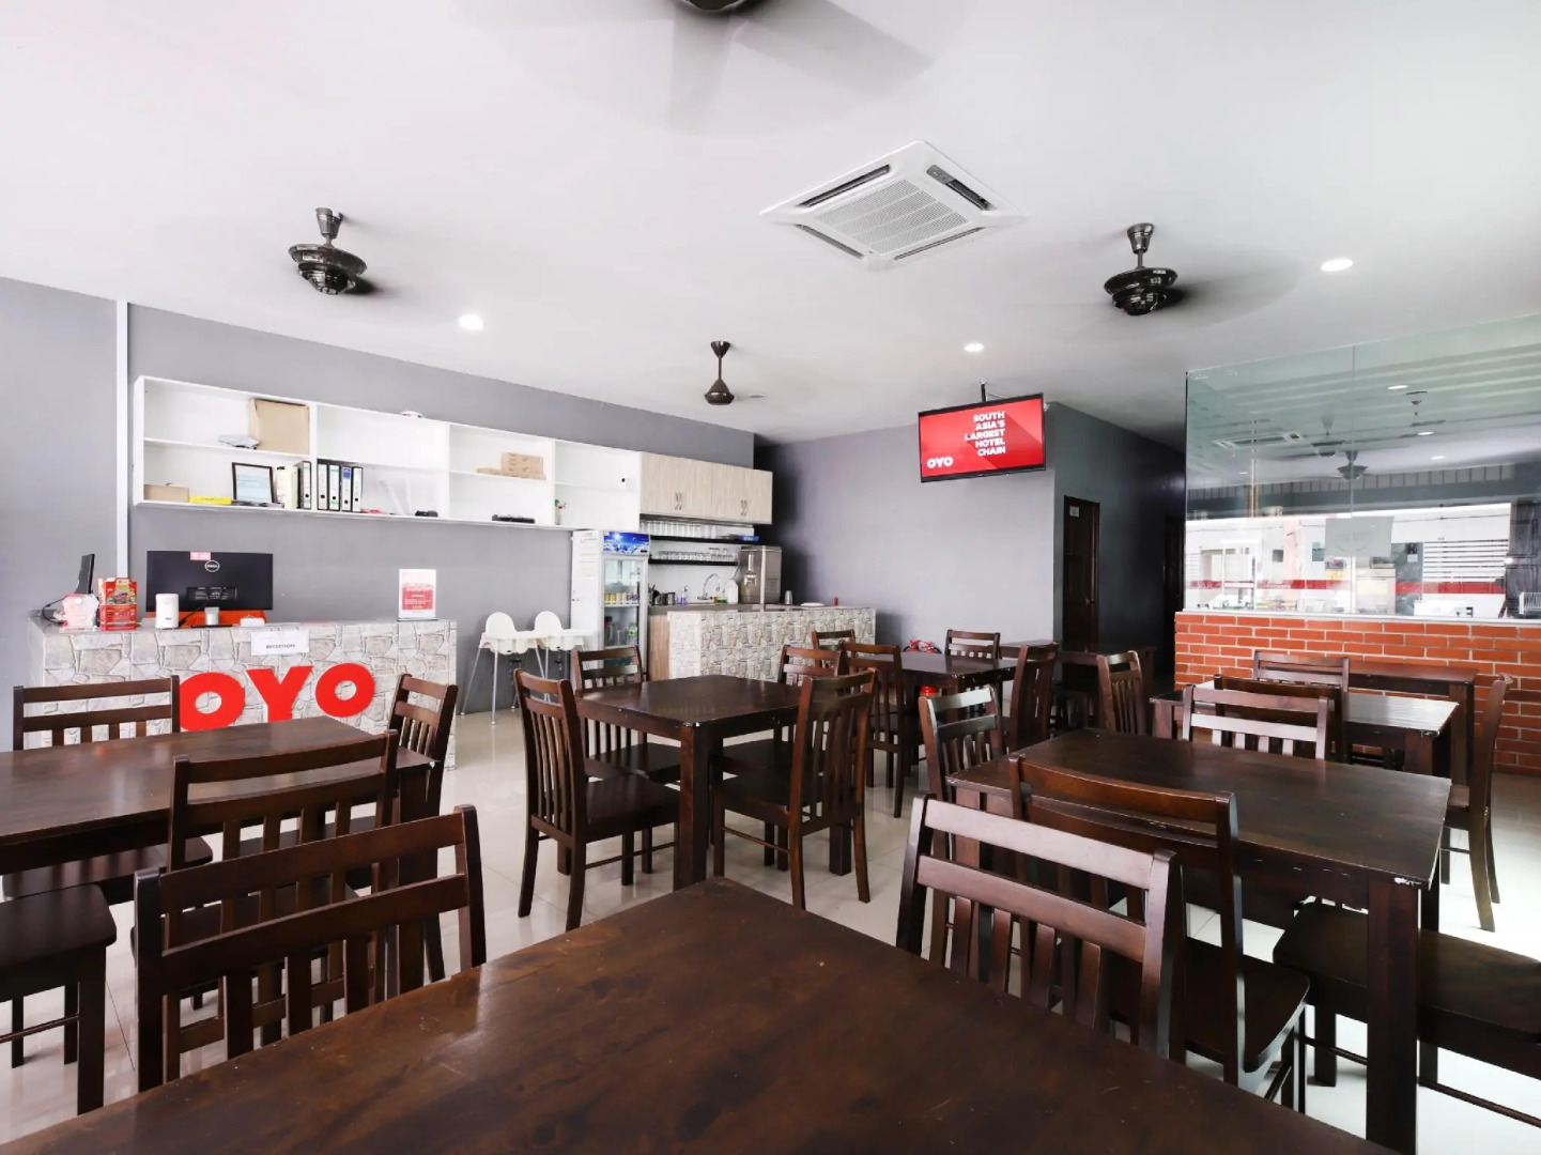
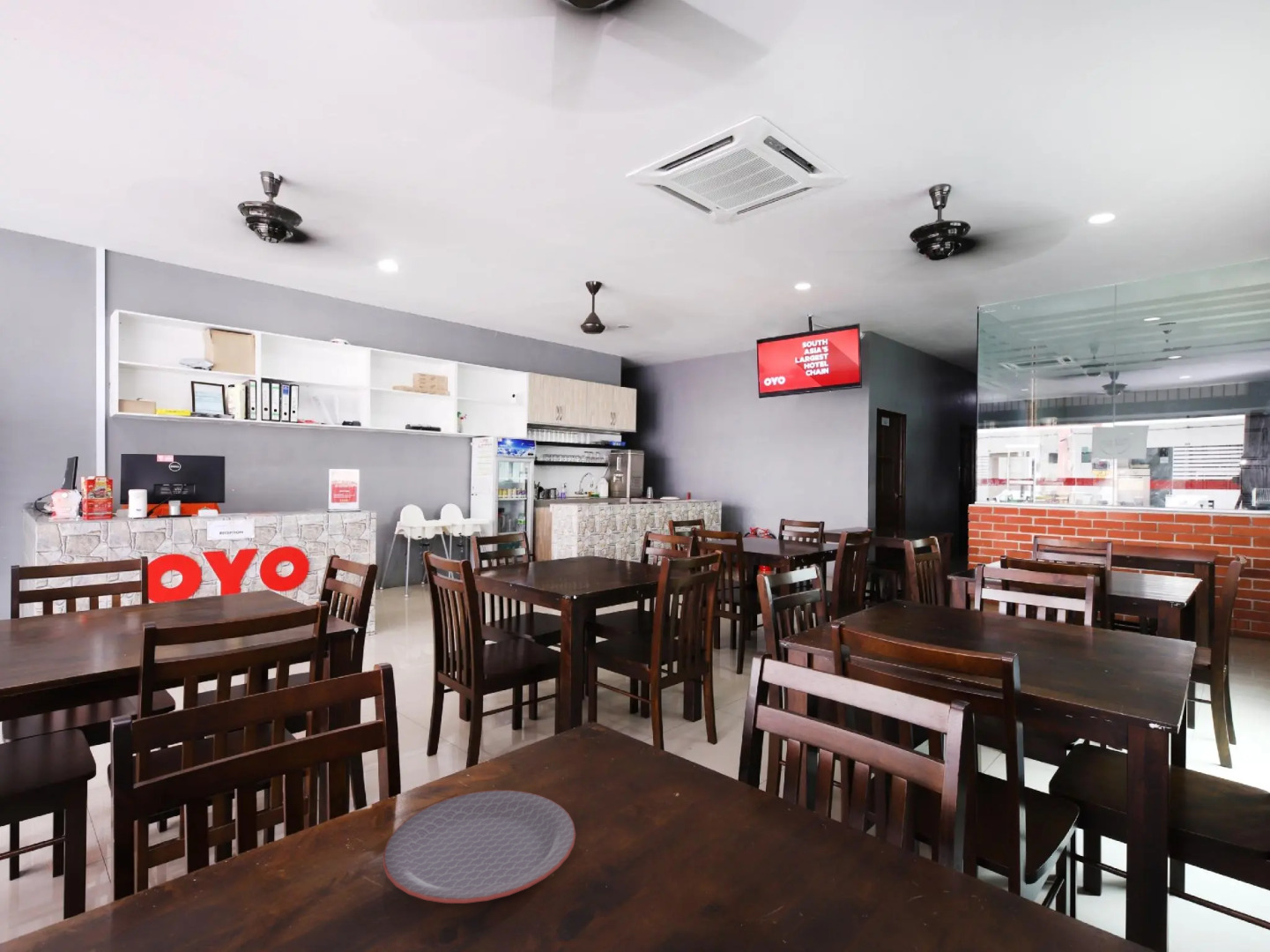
+ plate (482, 844)
